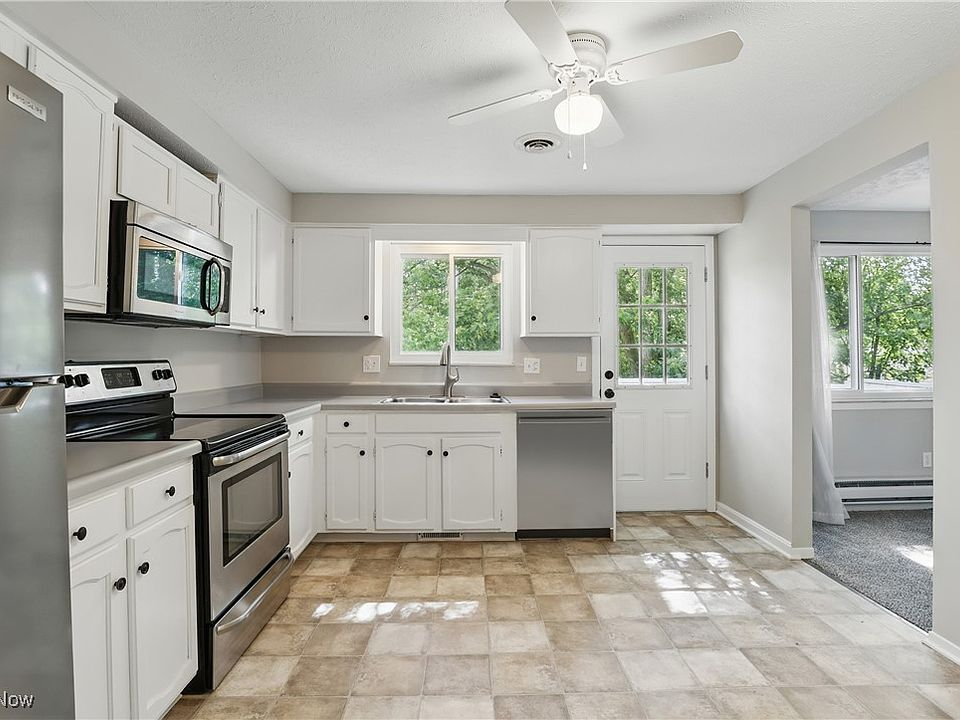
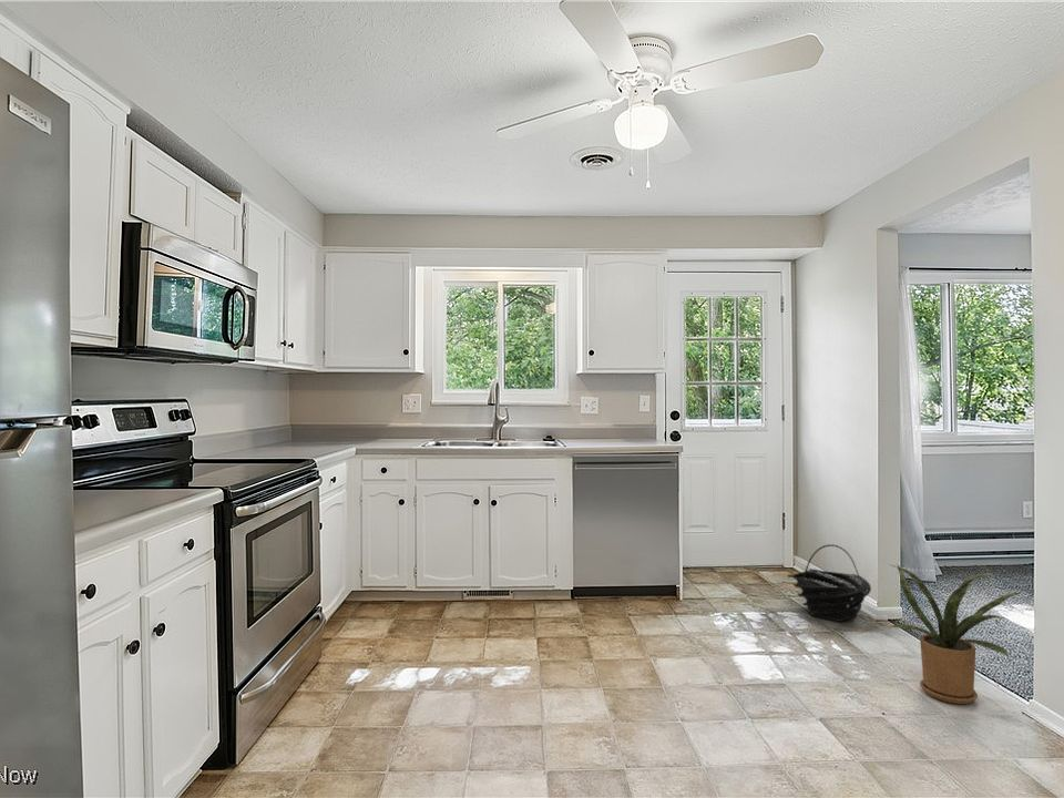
+ house plant (952, 626)
+ basket (829, 579)
